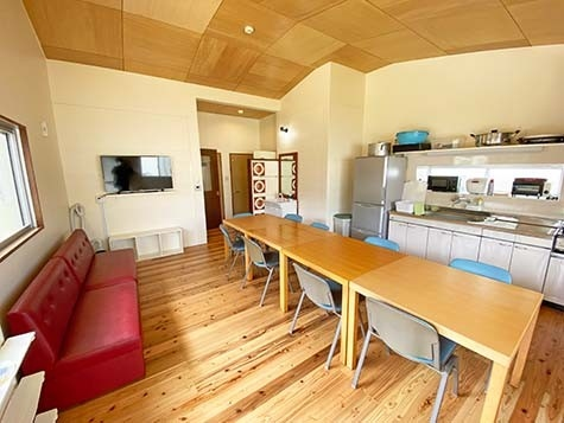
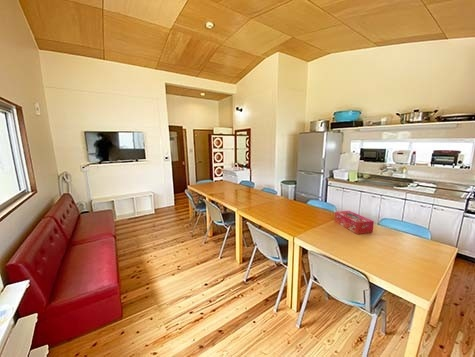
+ tissue box (352, 221)
